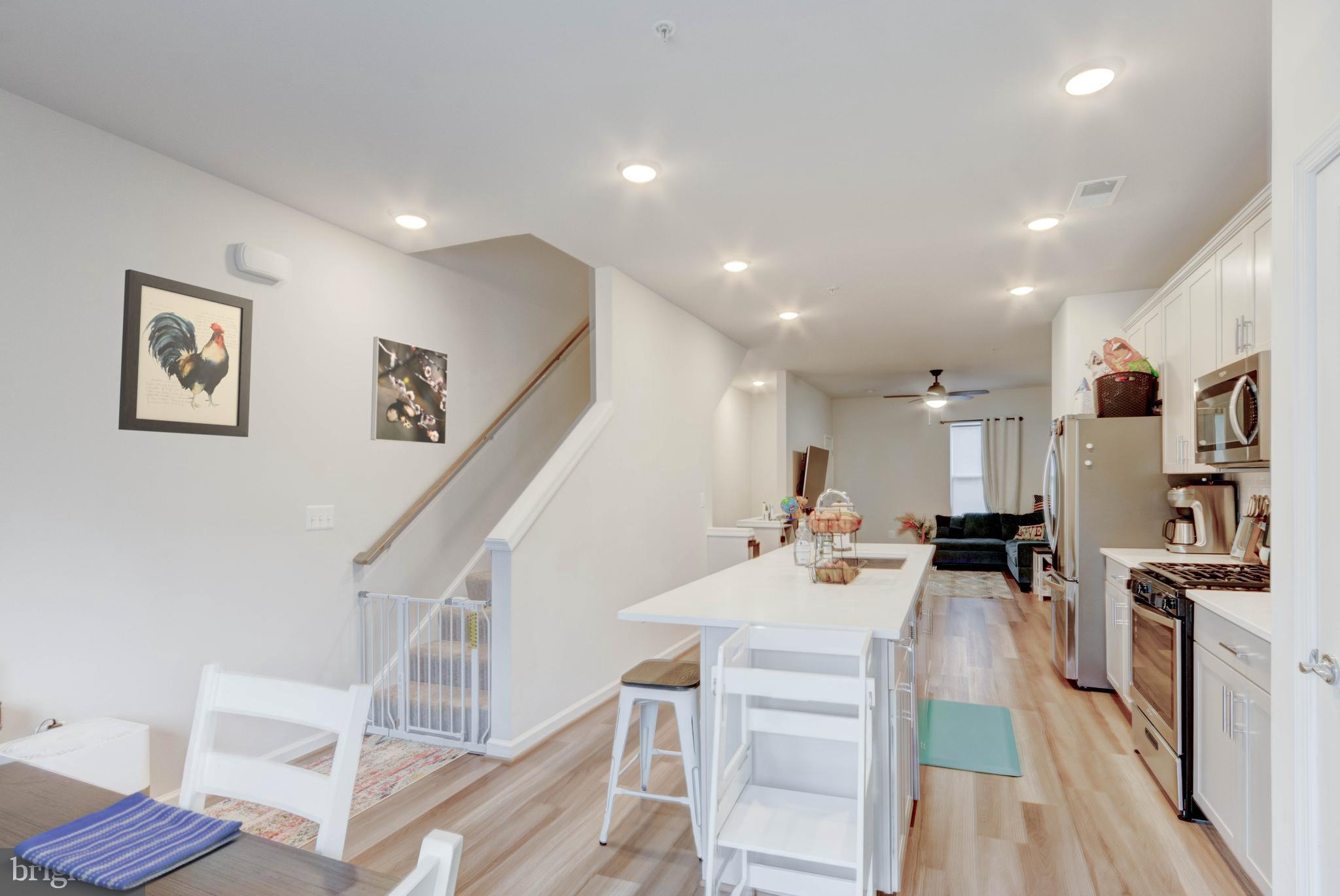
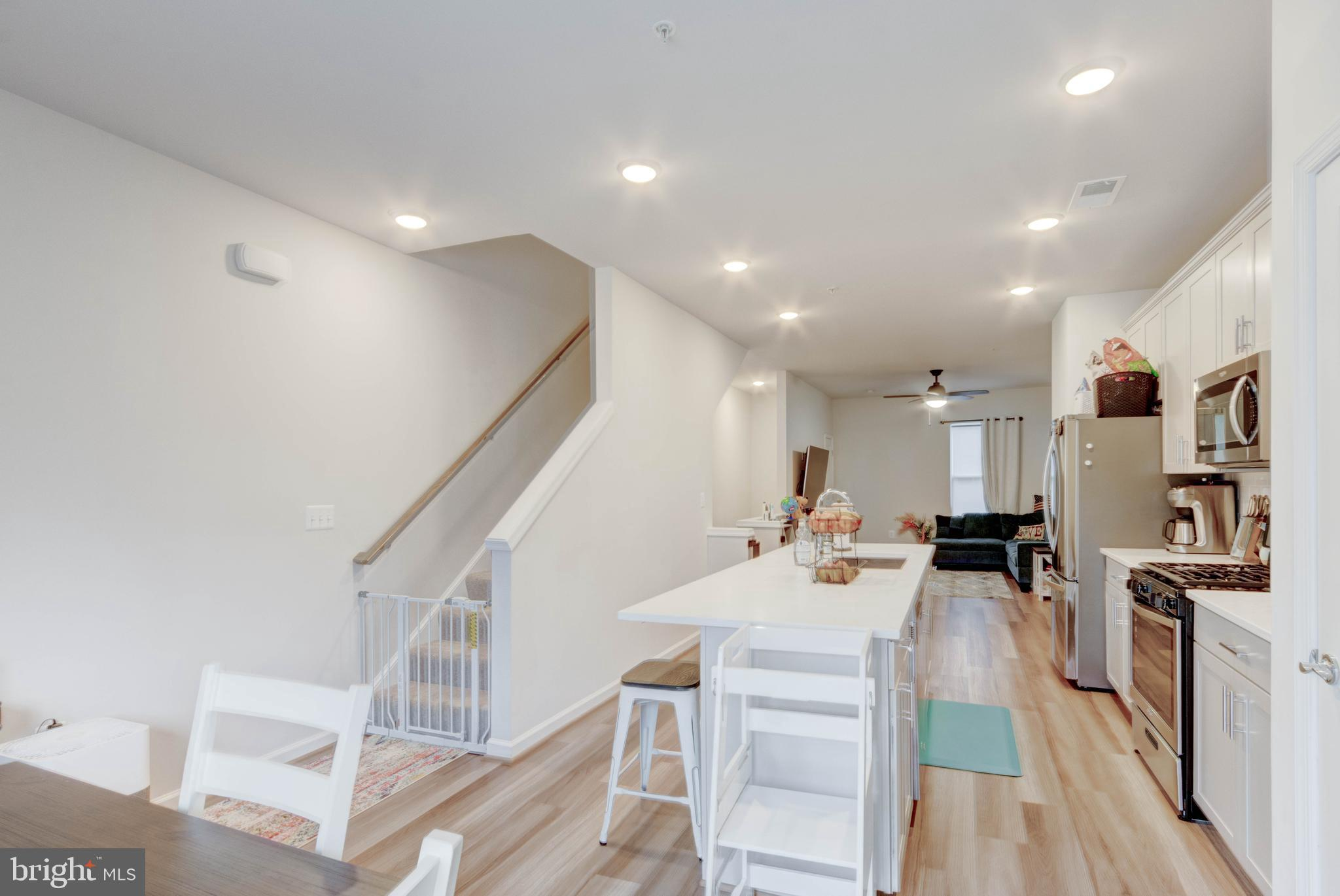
- wall art (191, 359)
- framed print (412, 394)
- dish towel (132, 836)
